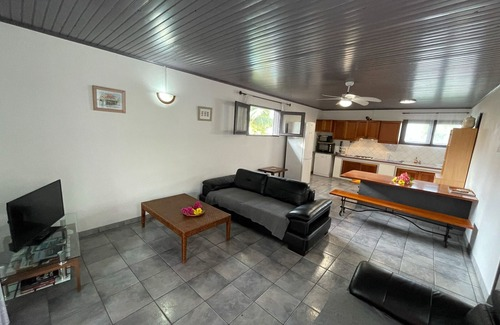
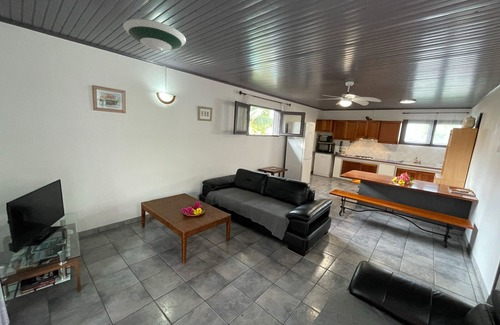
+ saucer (156, 42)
